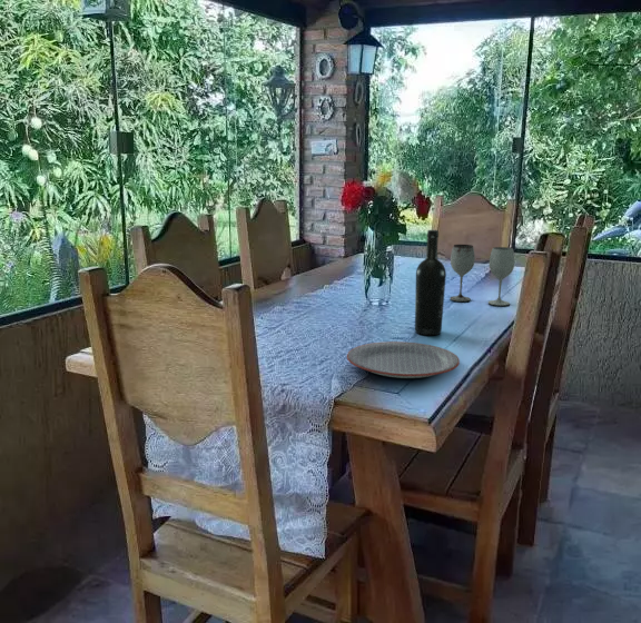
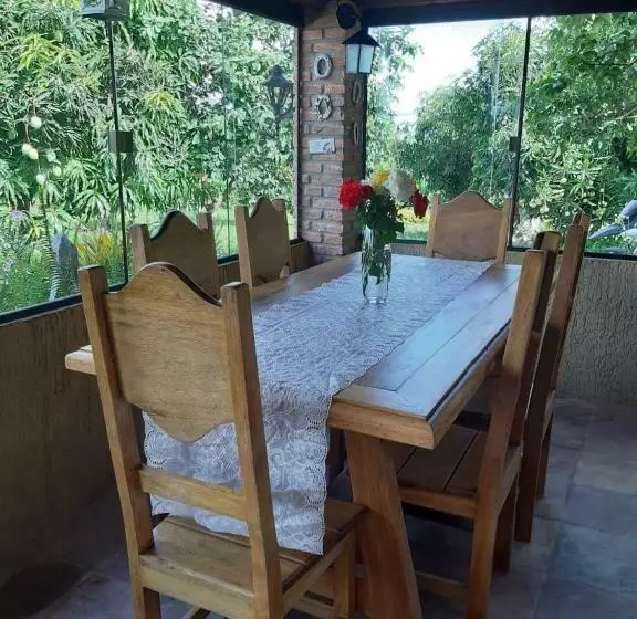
- wine bottle (430, 281)
- wineglass (490, 268)
- plate (402, 360)
